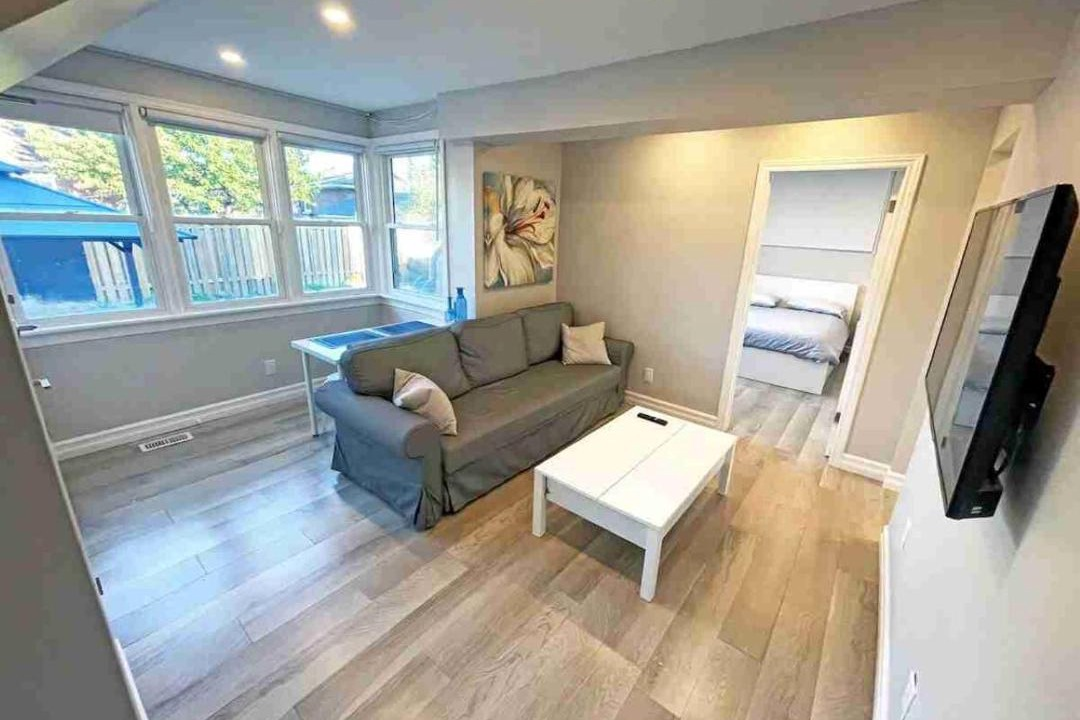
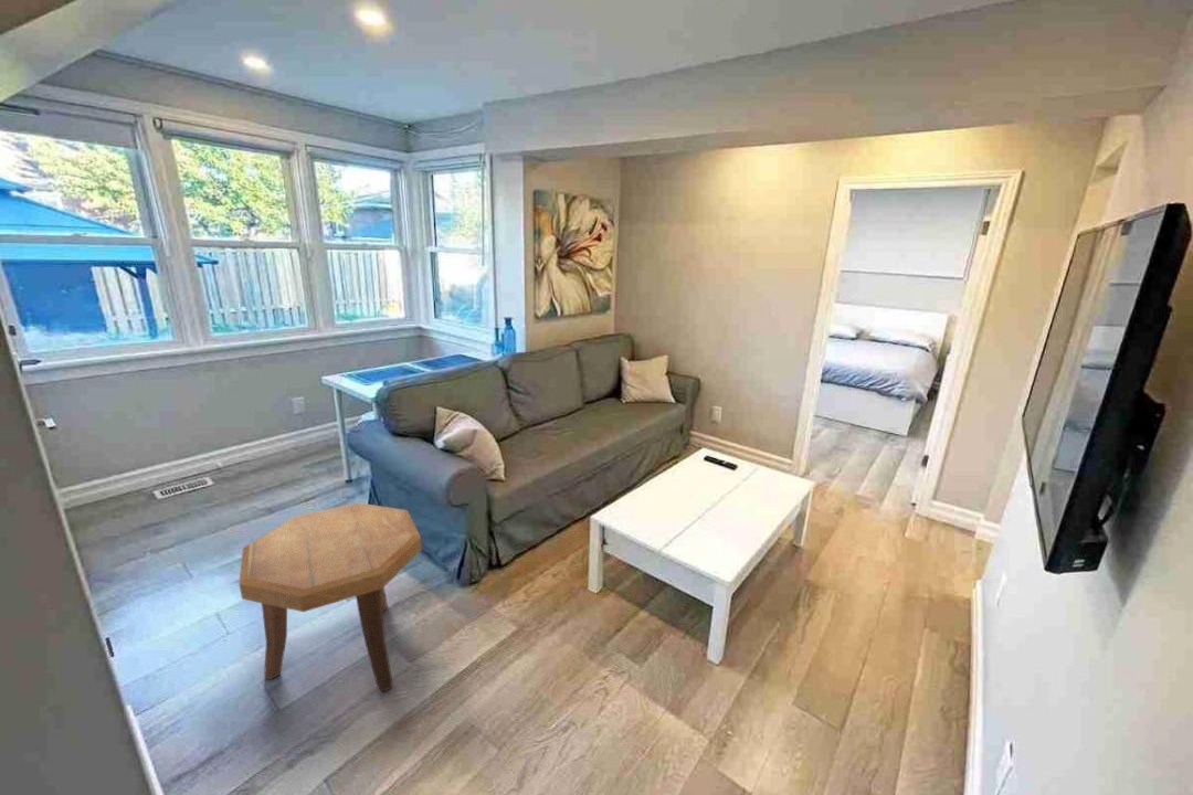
+ side table (341, 598)
